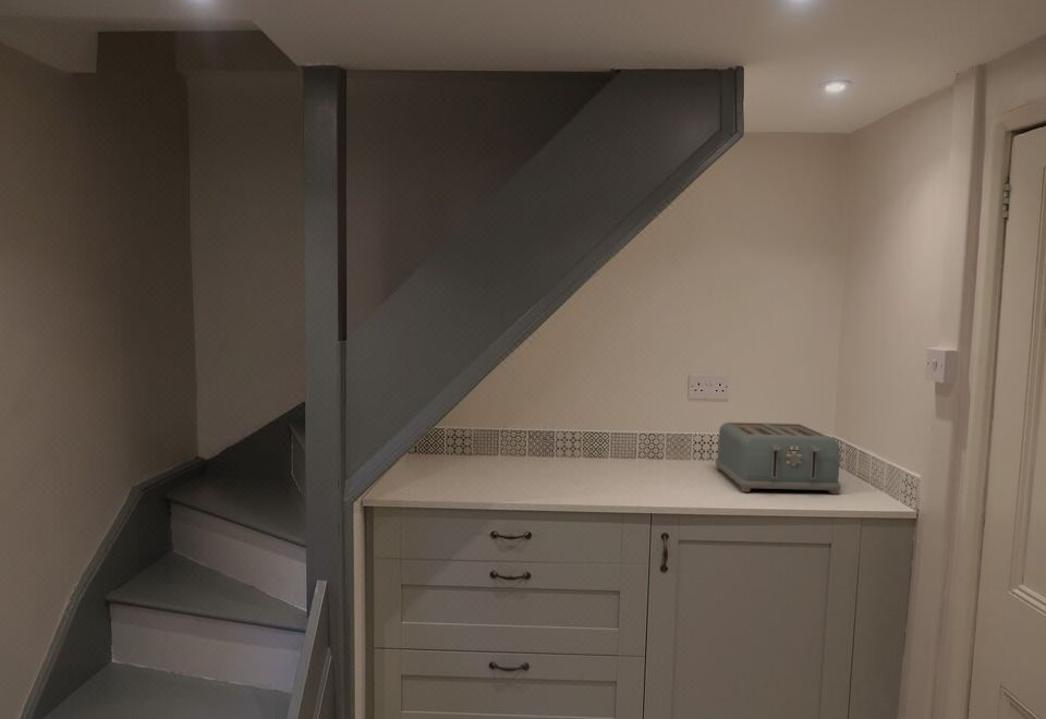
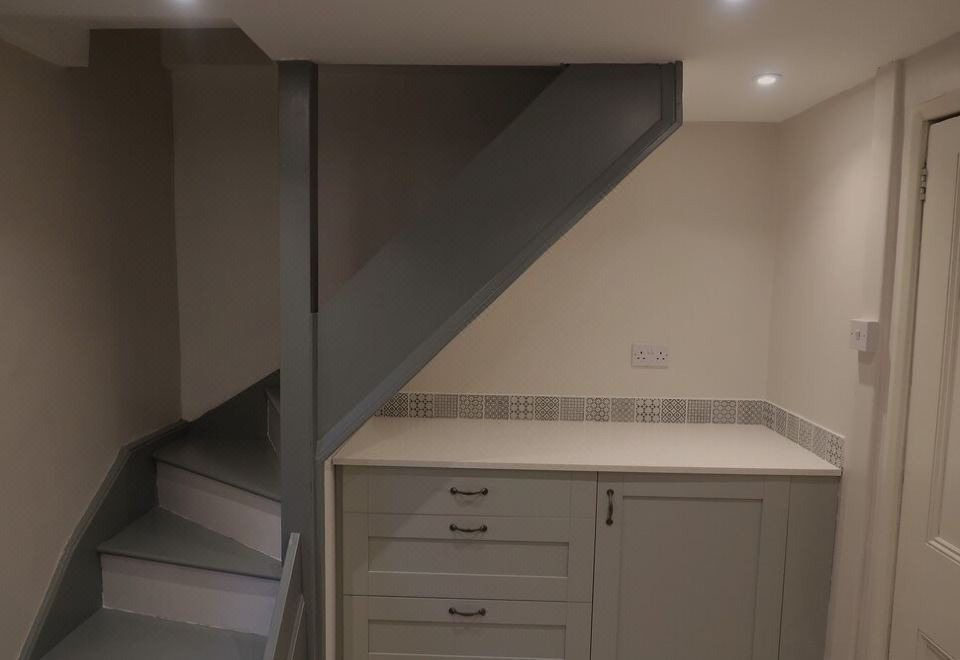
- toaster (776, 455)
